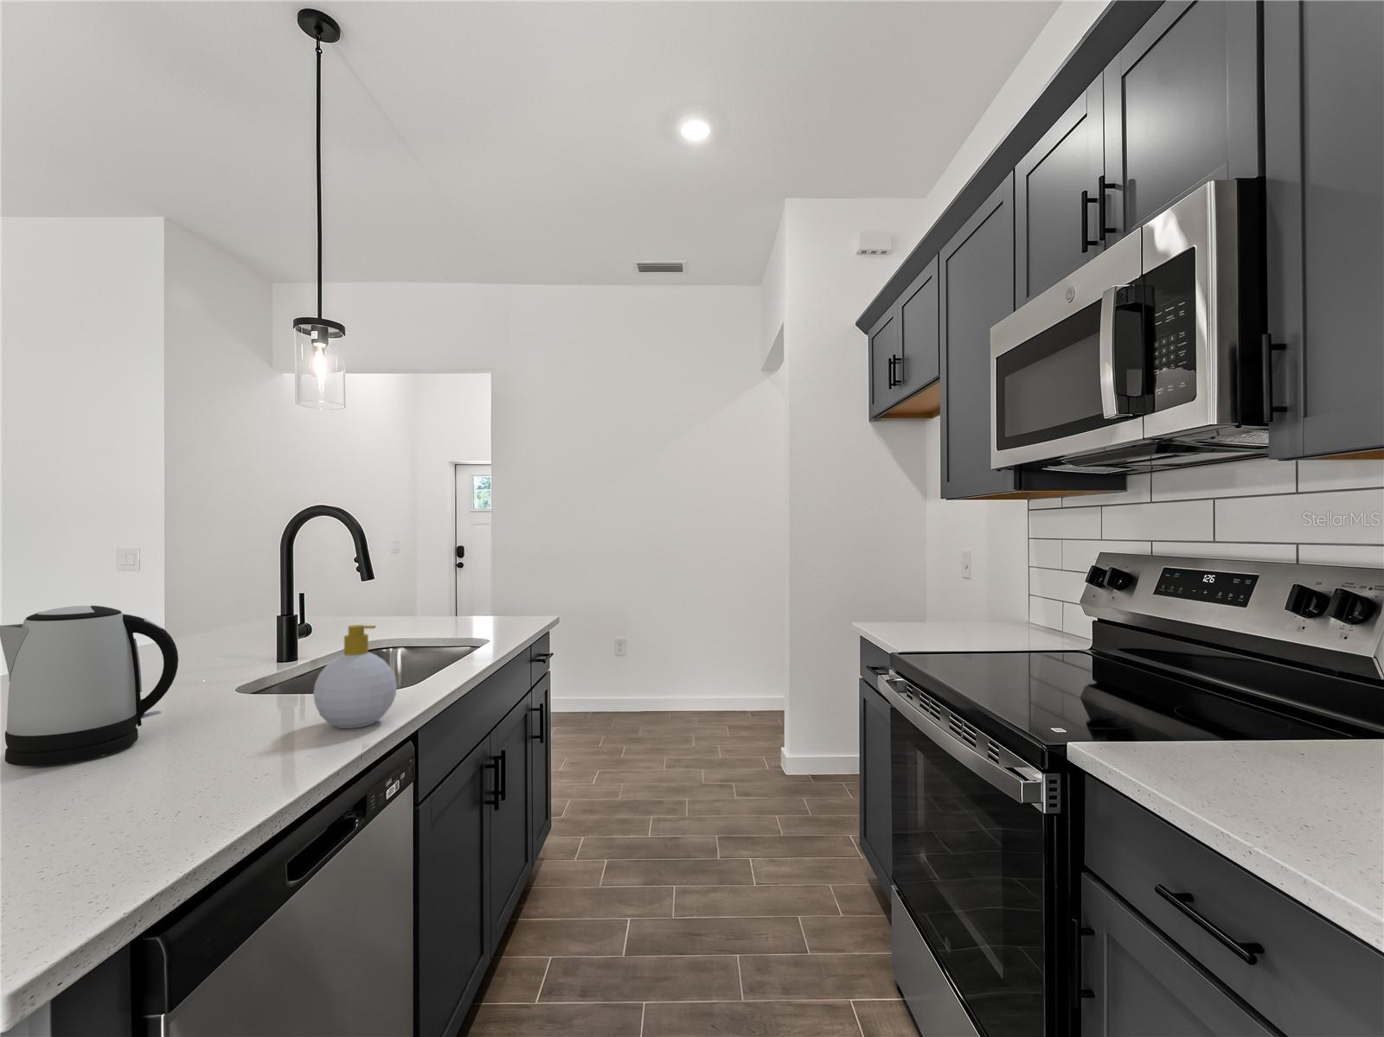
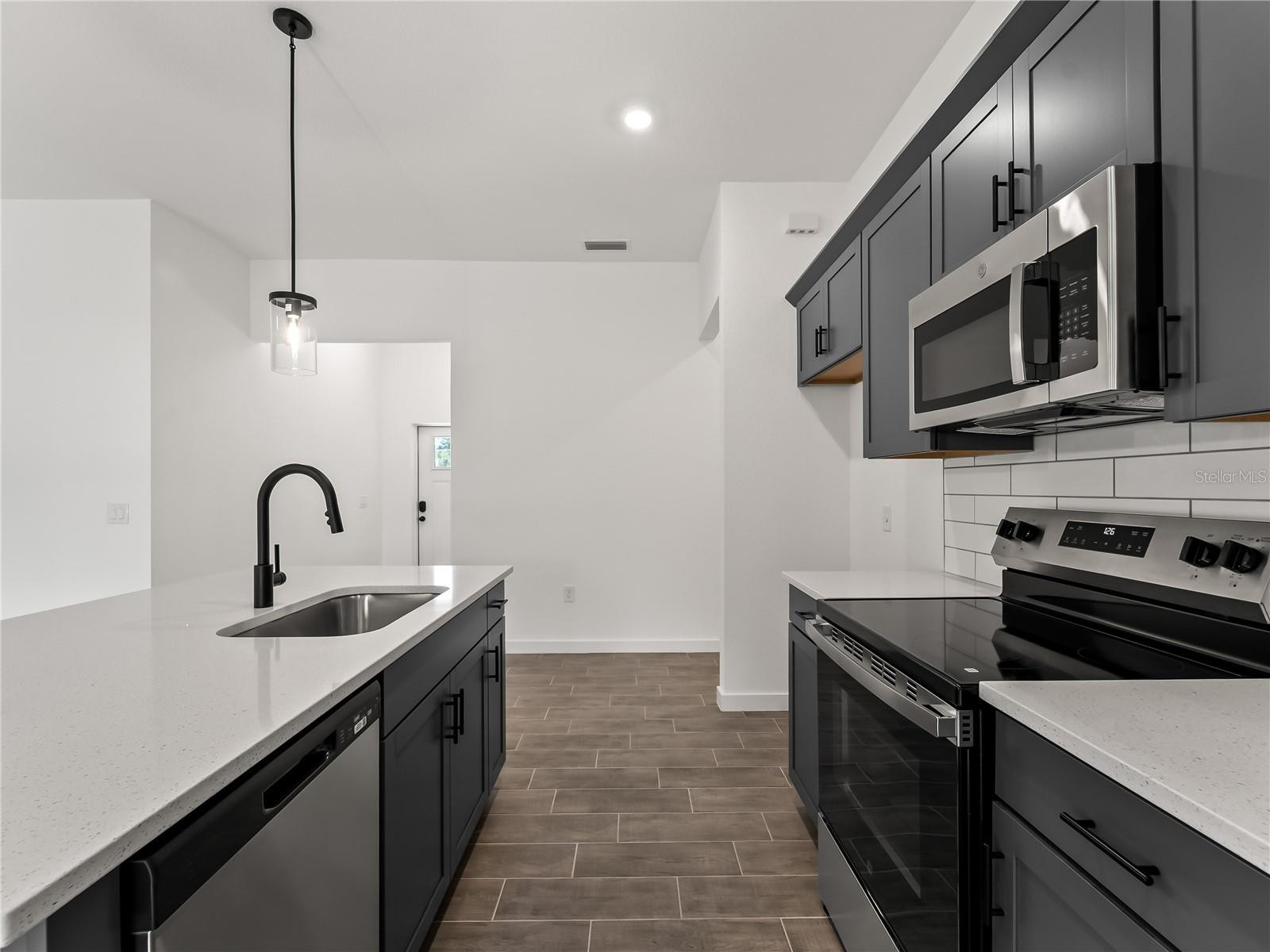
- soap bottle (355, 674)
- kettle (94, 675)
